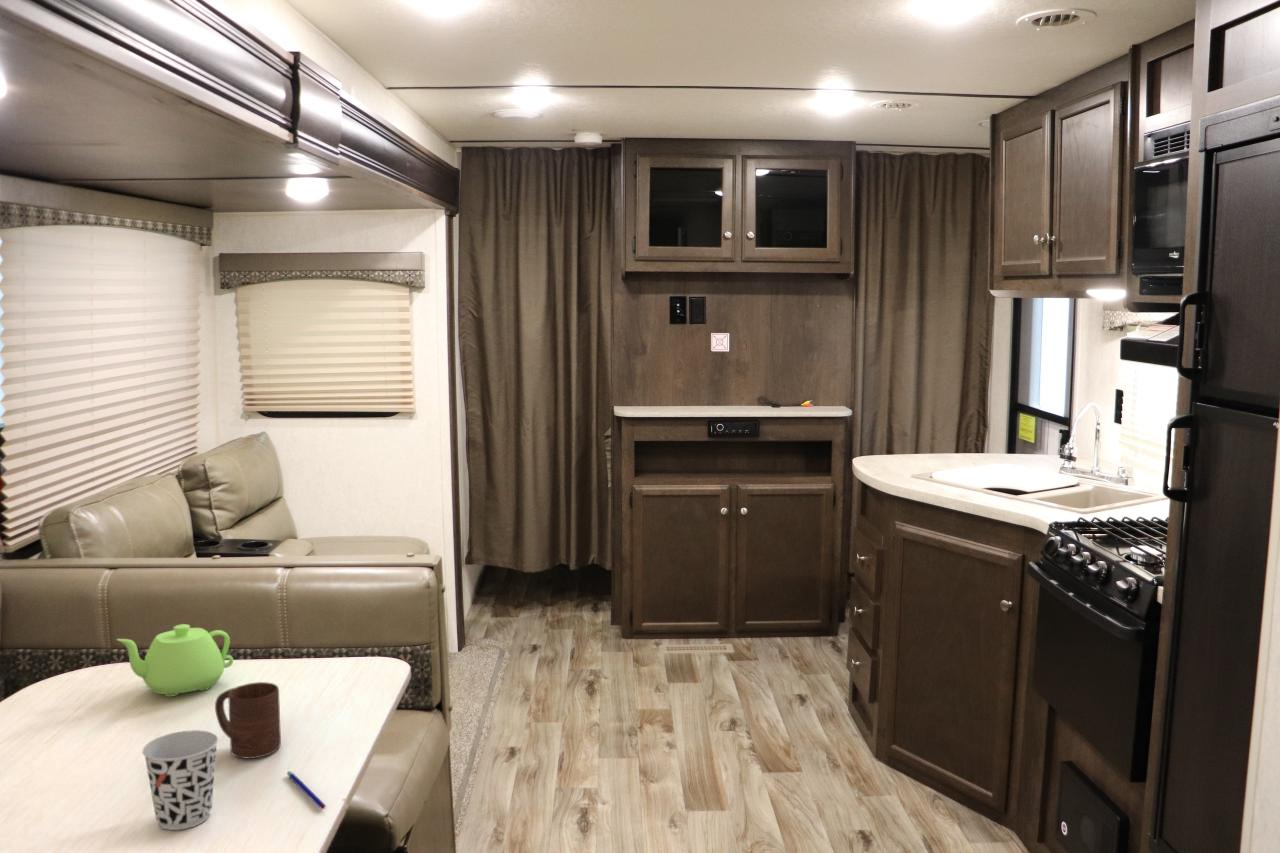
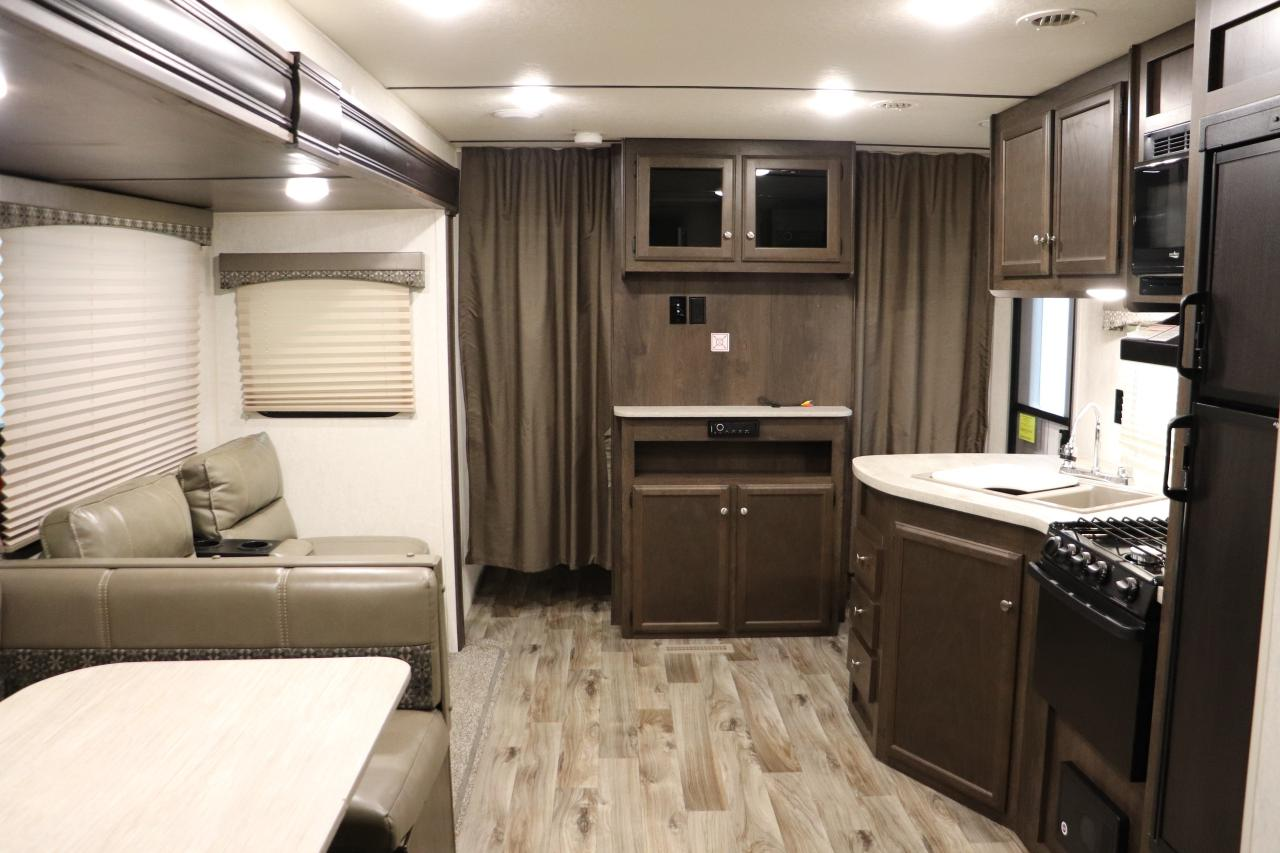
- teapot (176, 657)
- pen (305, 789)
- cup (247, 720)
- cup (182, 781)
